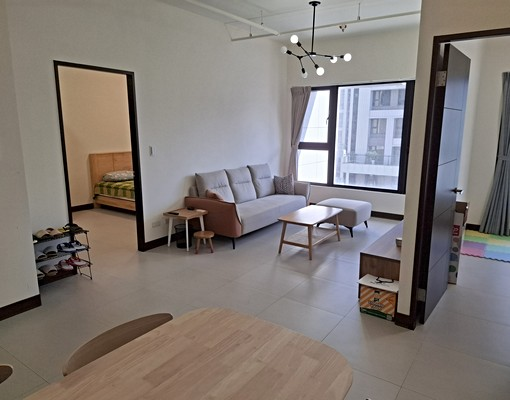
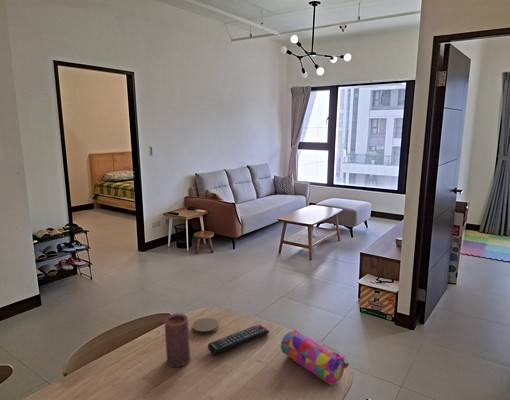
+ pencil case (312, 354)
+ remote control (239, 339)
+ candle (177, 339)
+ coaster (205, 326)
